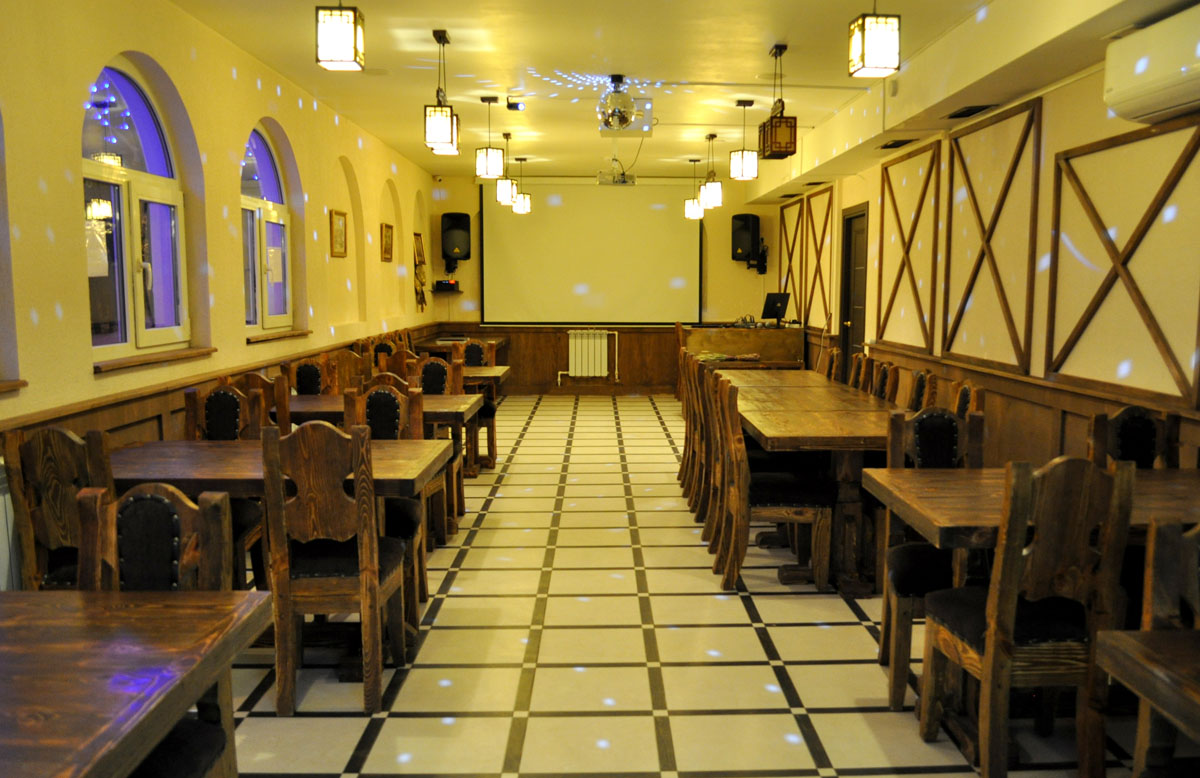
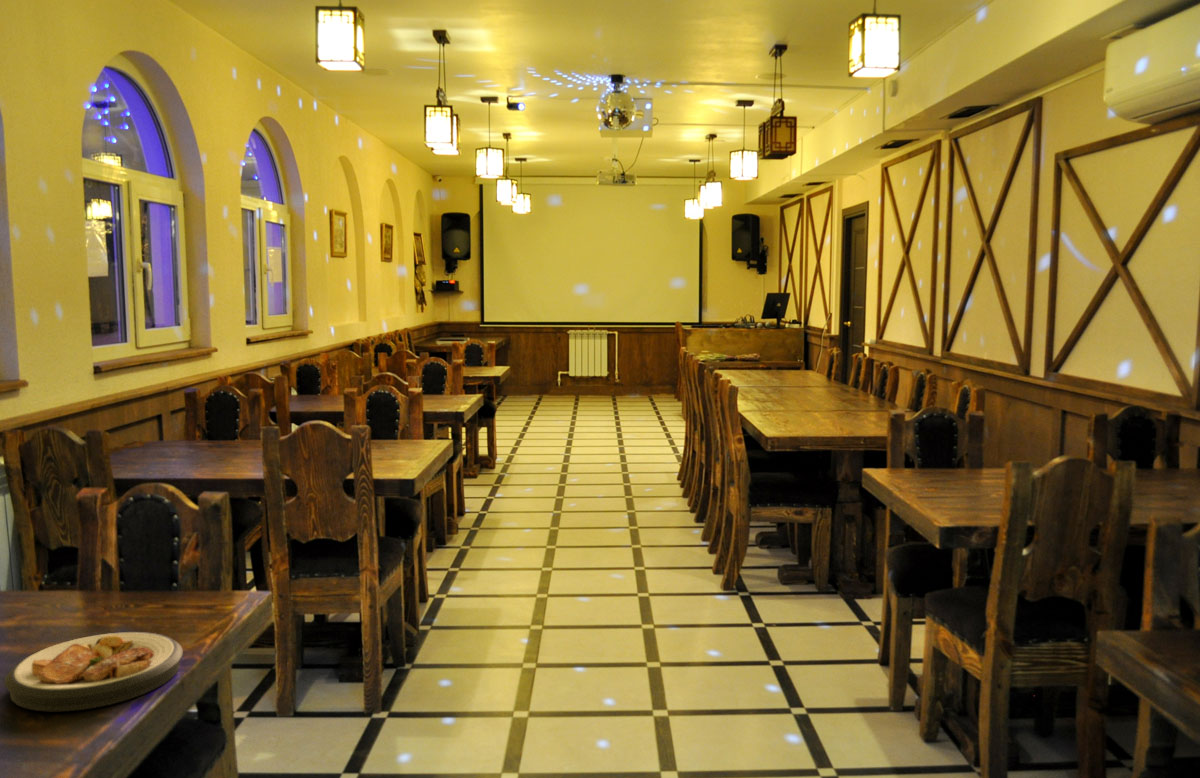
+ plate (97, 662)
